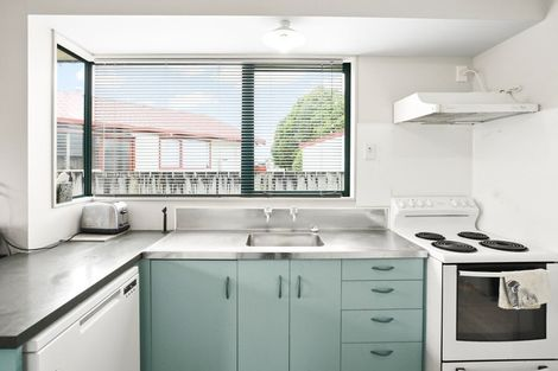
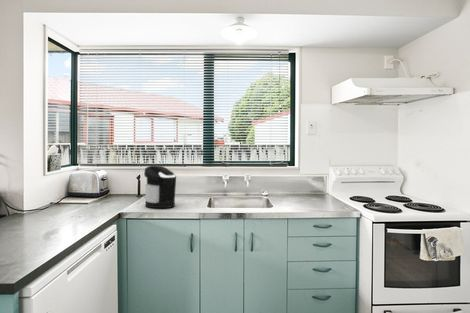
+ coffee maker (161, 185)
